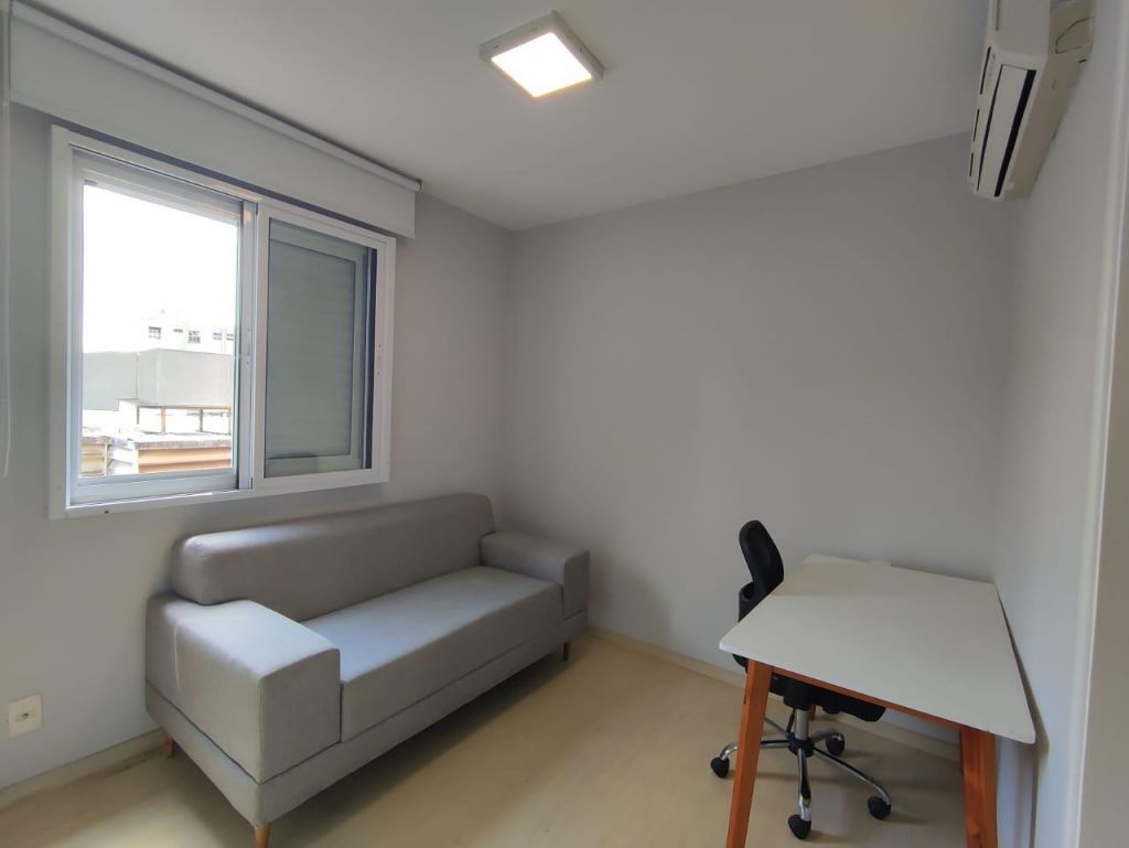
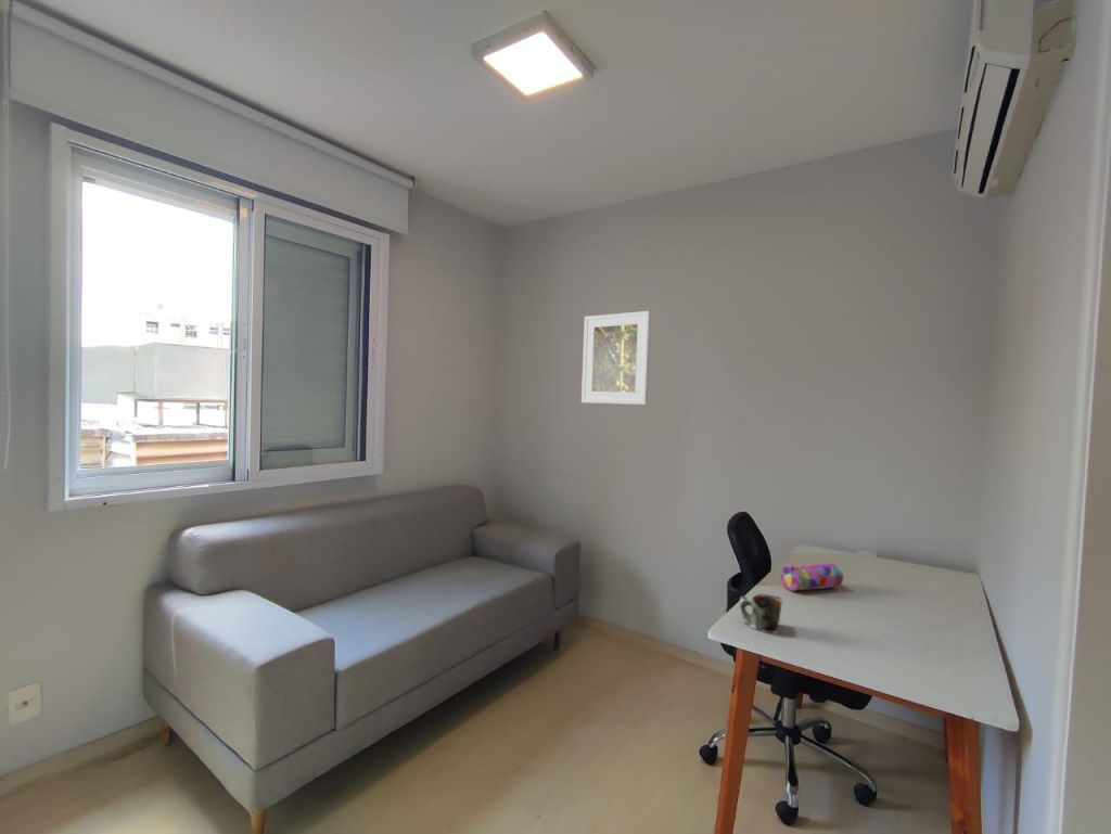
+ mug (761, 612)
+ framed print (614, 358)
+ pencil case (812, 576)
